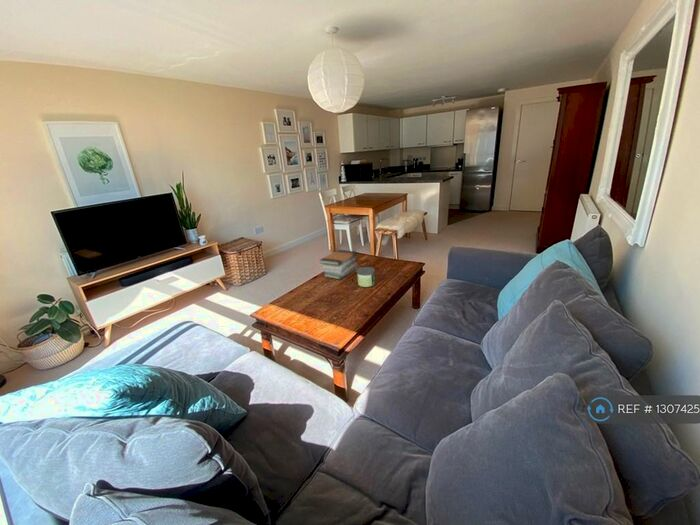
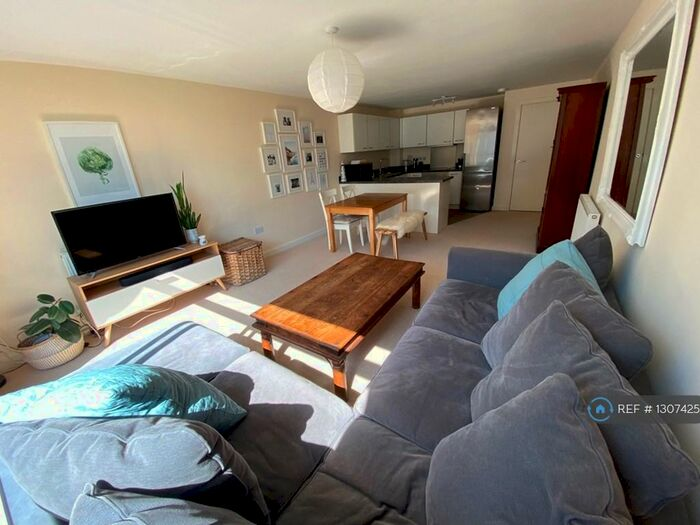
- book stack (339, 264)
- candle (366, 277)
